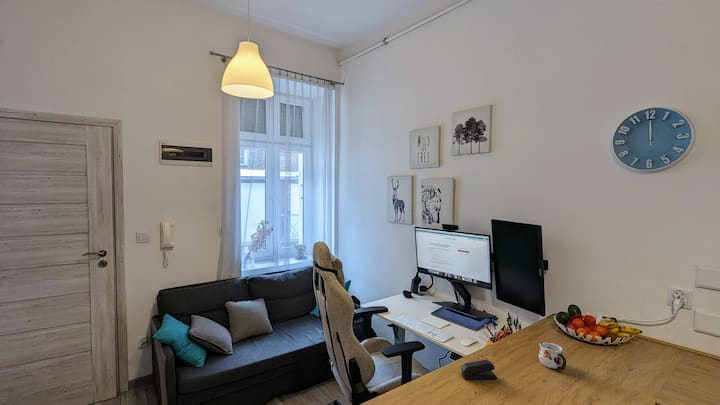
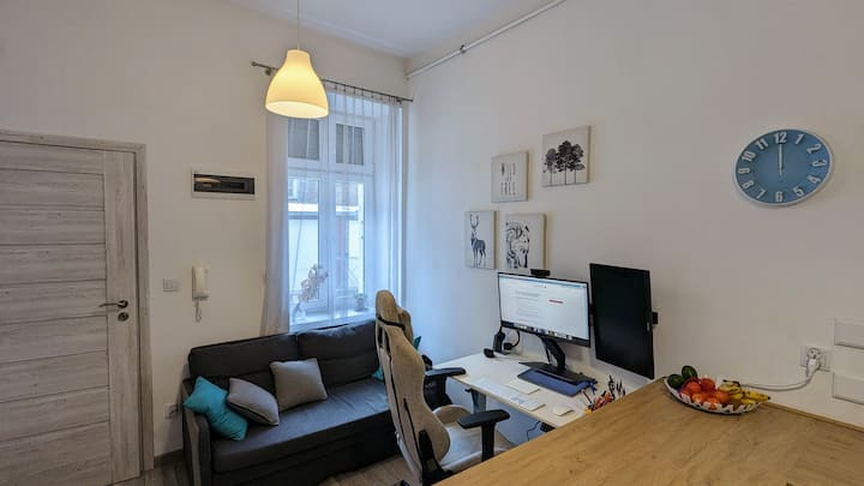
- stapler (478, 369)
- mug (553, 355)
